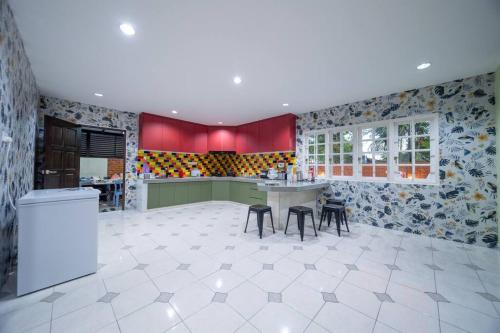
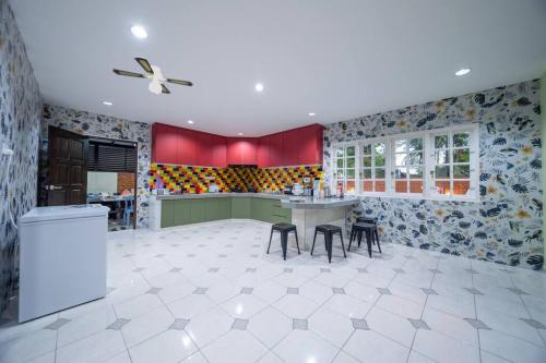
+ ceiling fan (155, 81)
